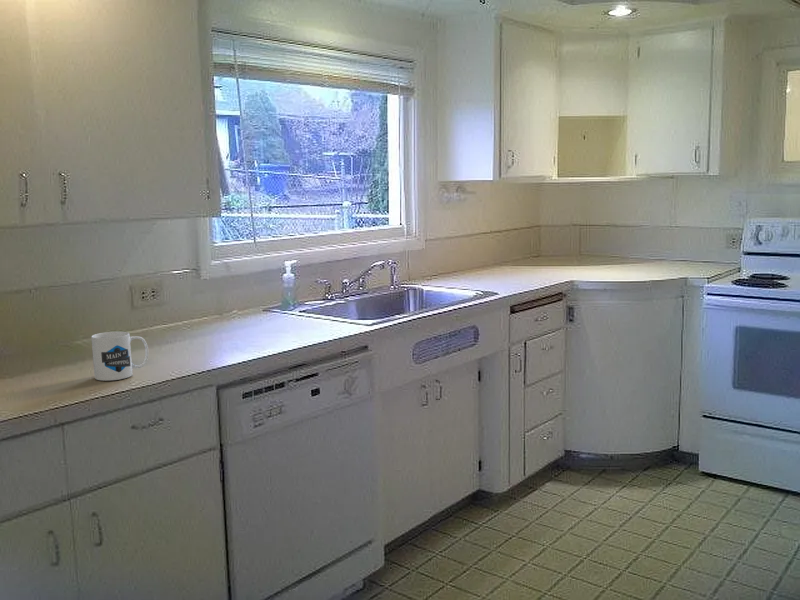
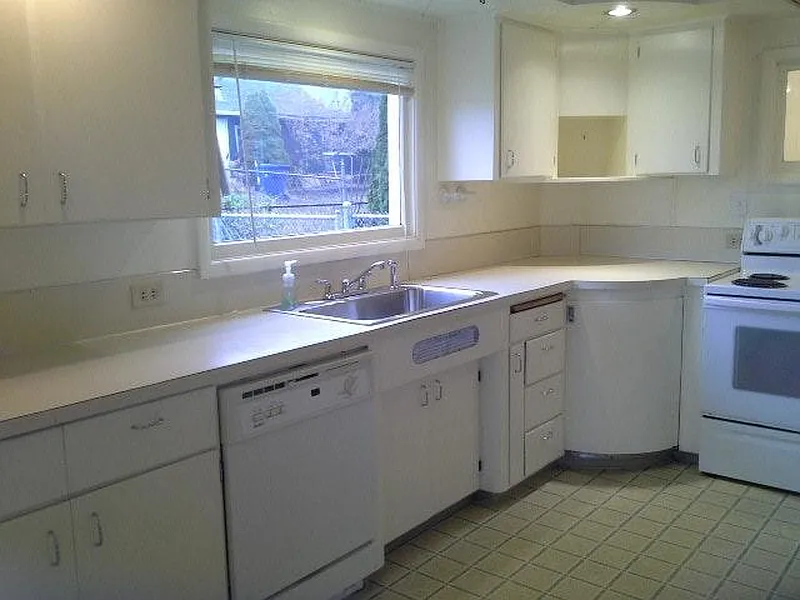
- mug (118, 354)
